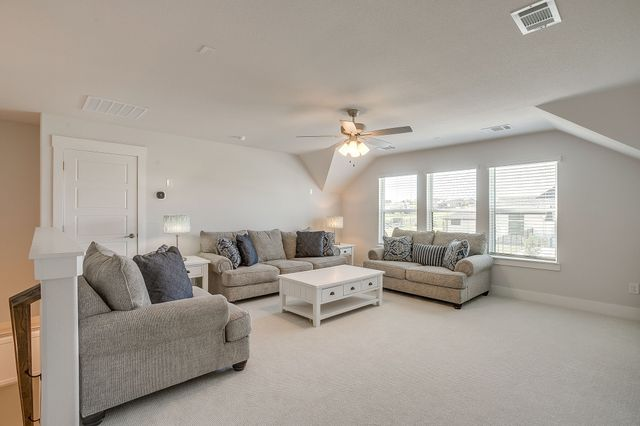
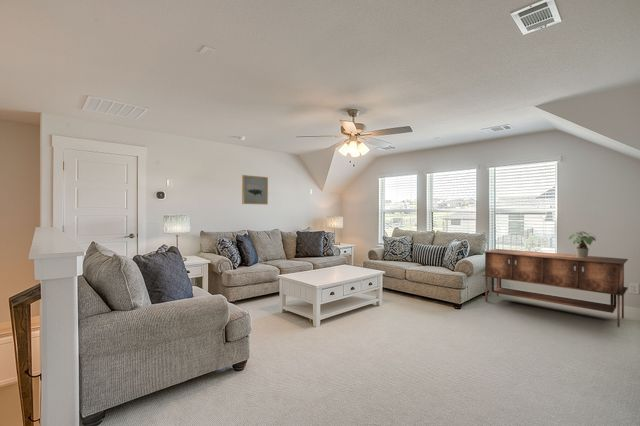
+ potted plant (582, 244)
+ wall art (255, 190)
+ sideboard (548, 281)
